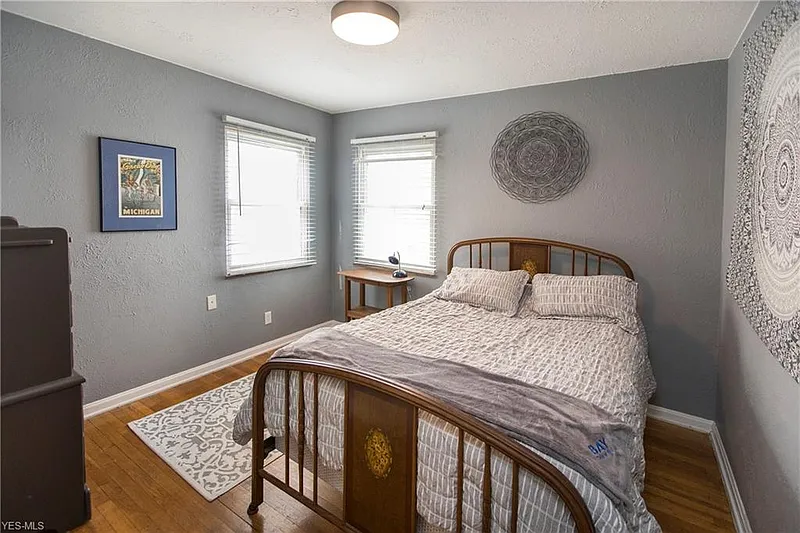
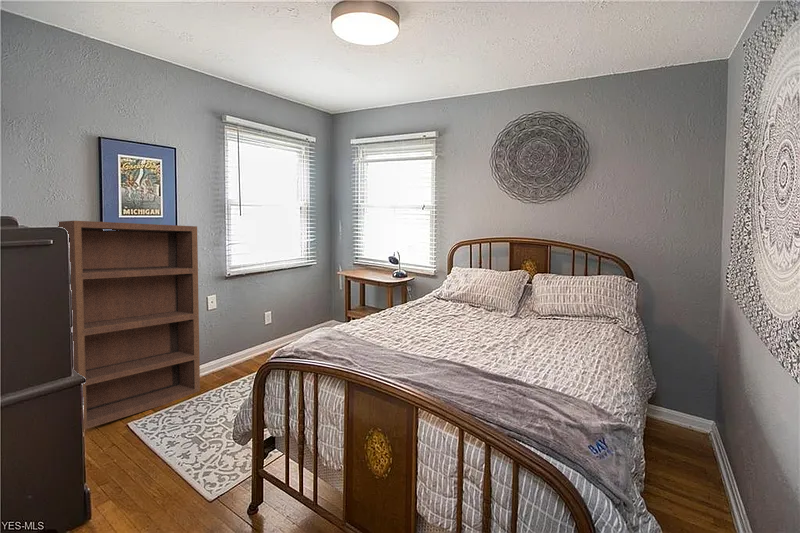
+ bookcase (136, 316)
